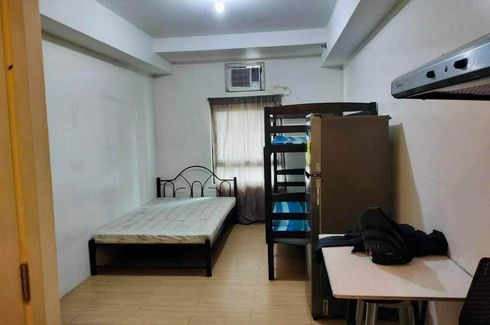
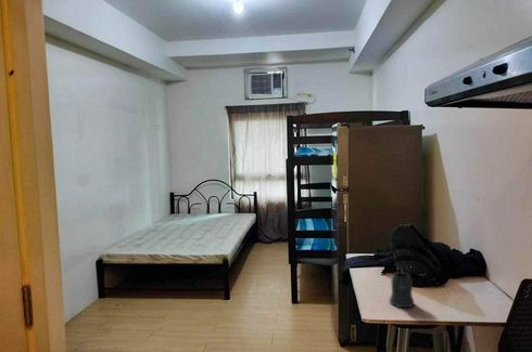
+ mug (402, 289)
